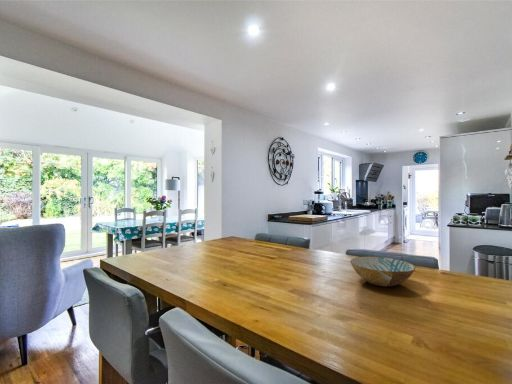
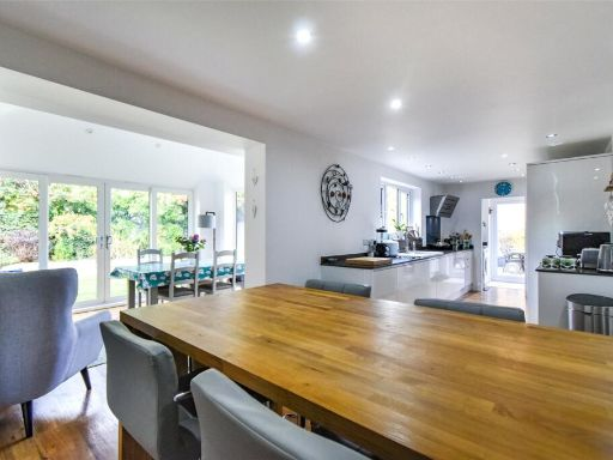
- bowl (381, 272)
